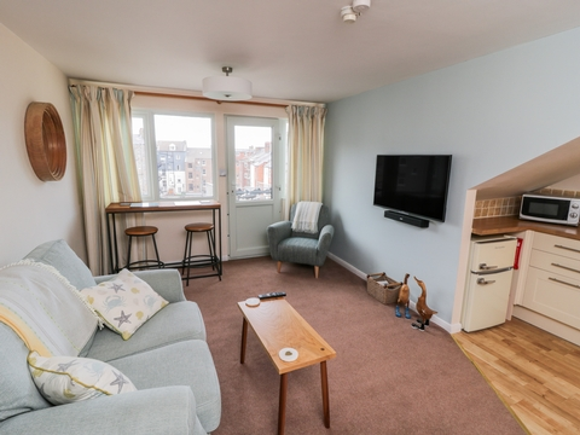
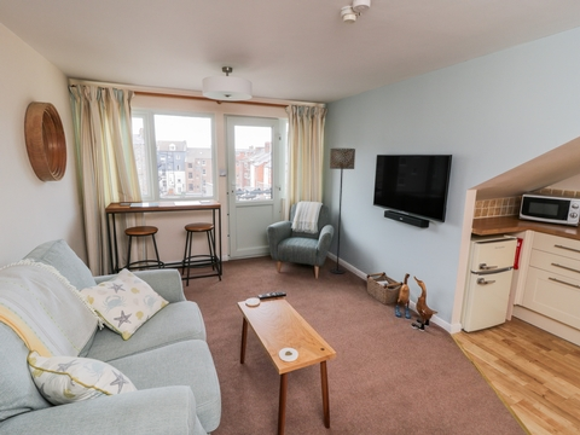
+ floor lamp (340, 211)
